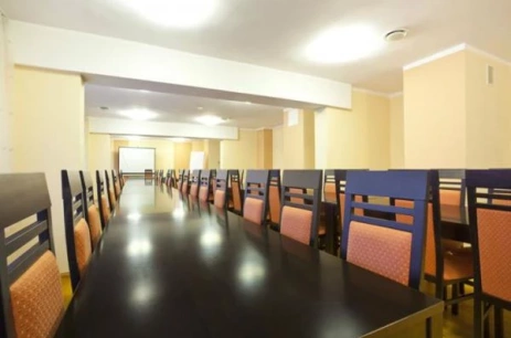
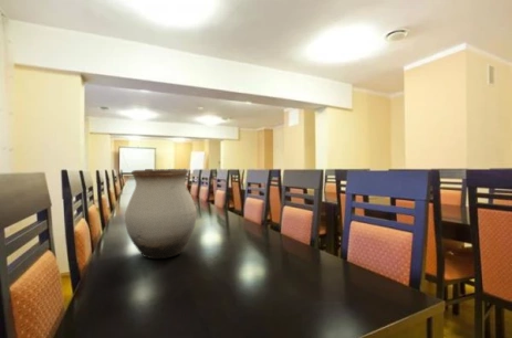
+ vase (161, 211)
